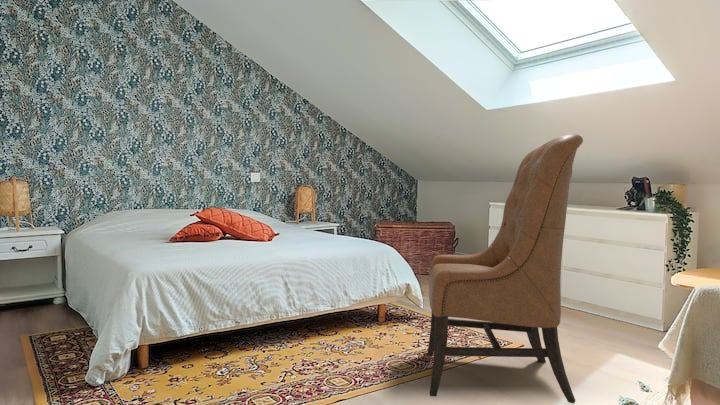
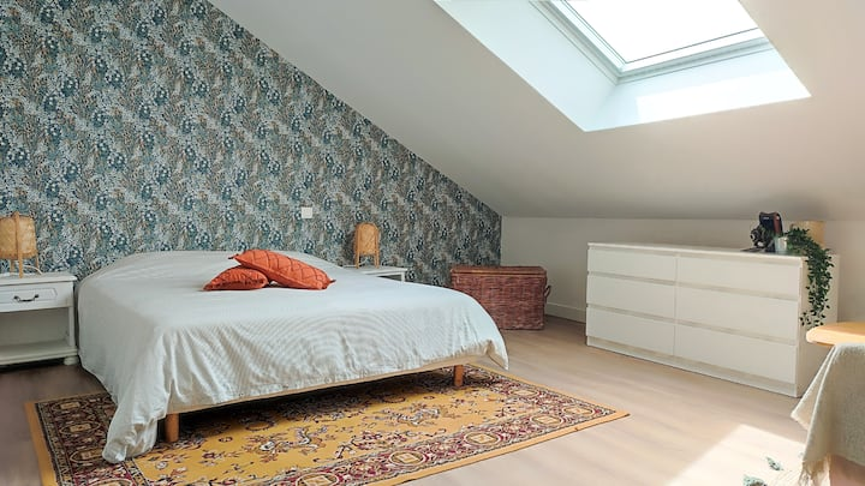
- chair (500, 256)
